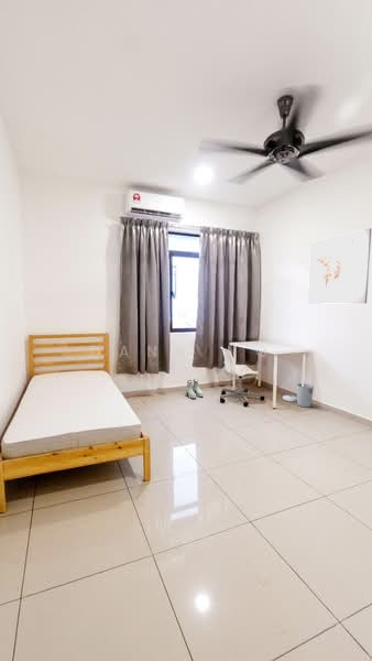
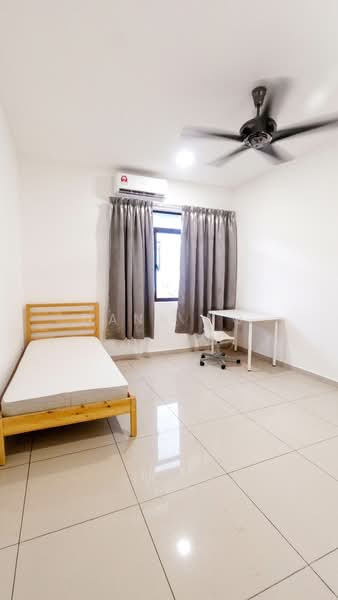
- trash can (297, 392)
- wall art (336, 270)
- boots (194, 388)
